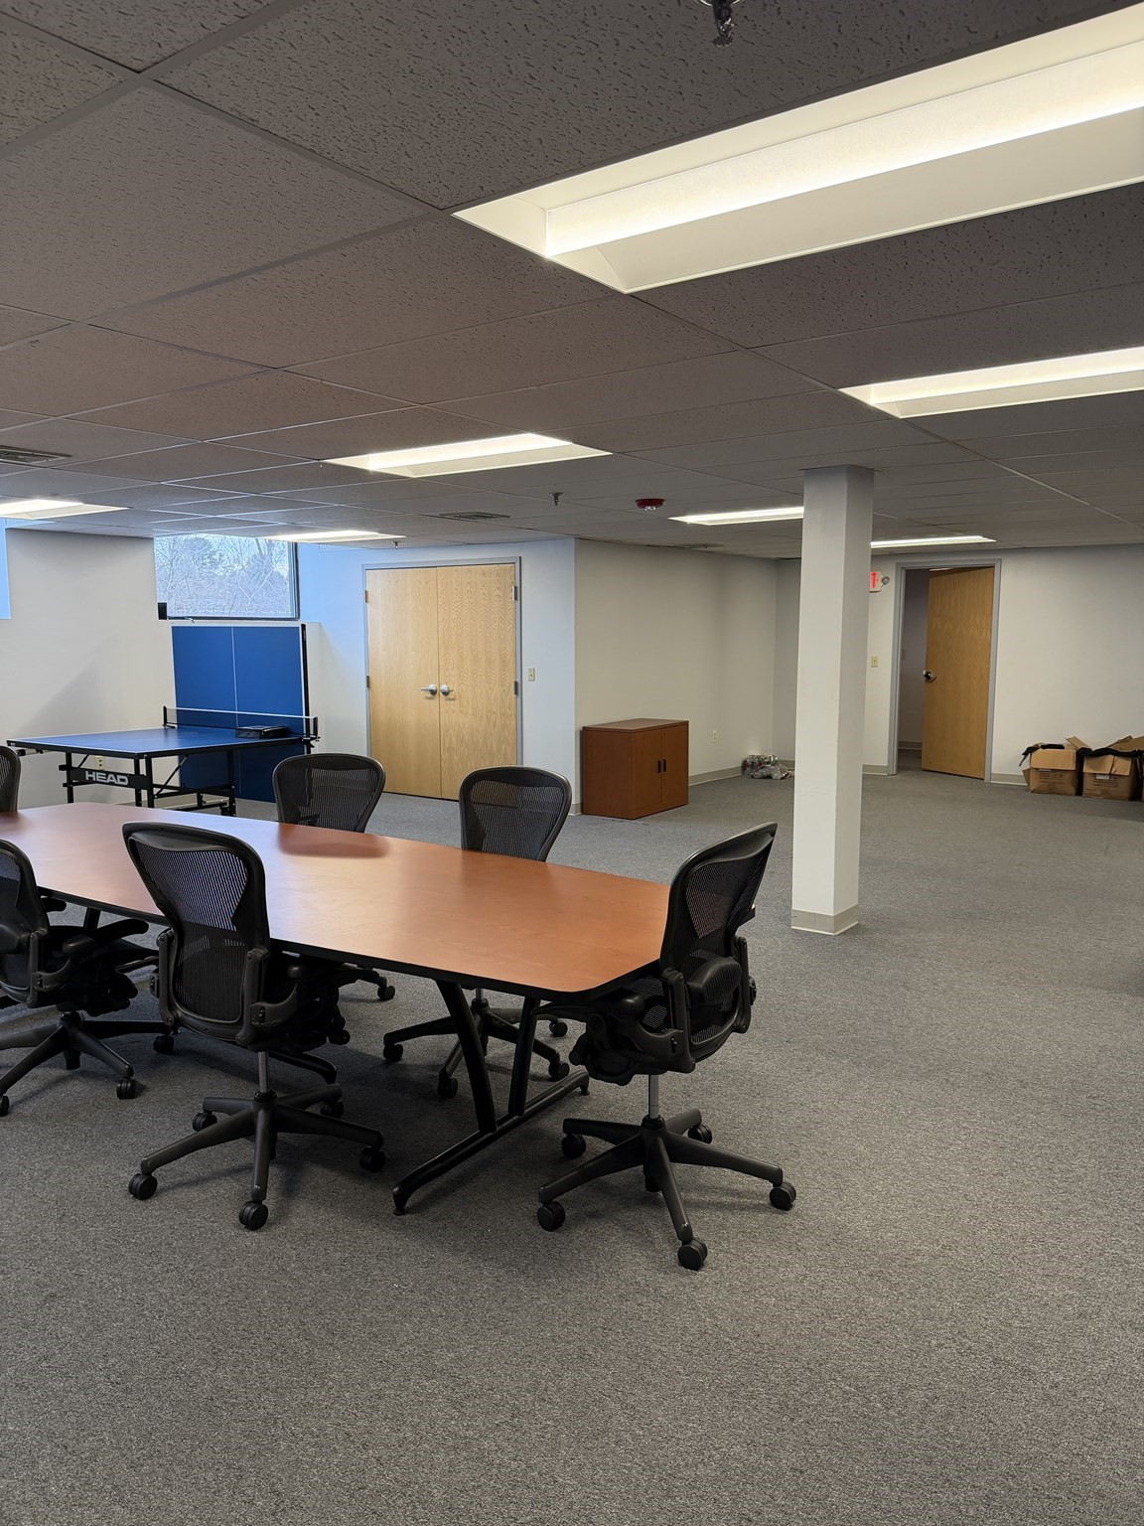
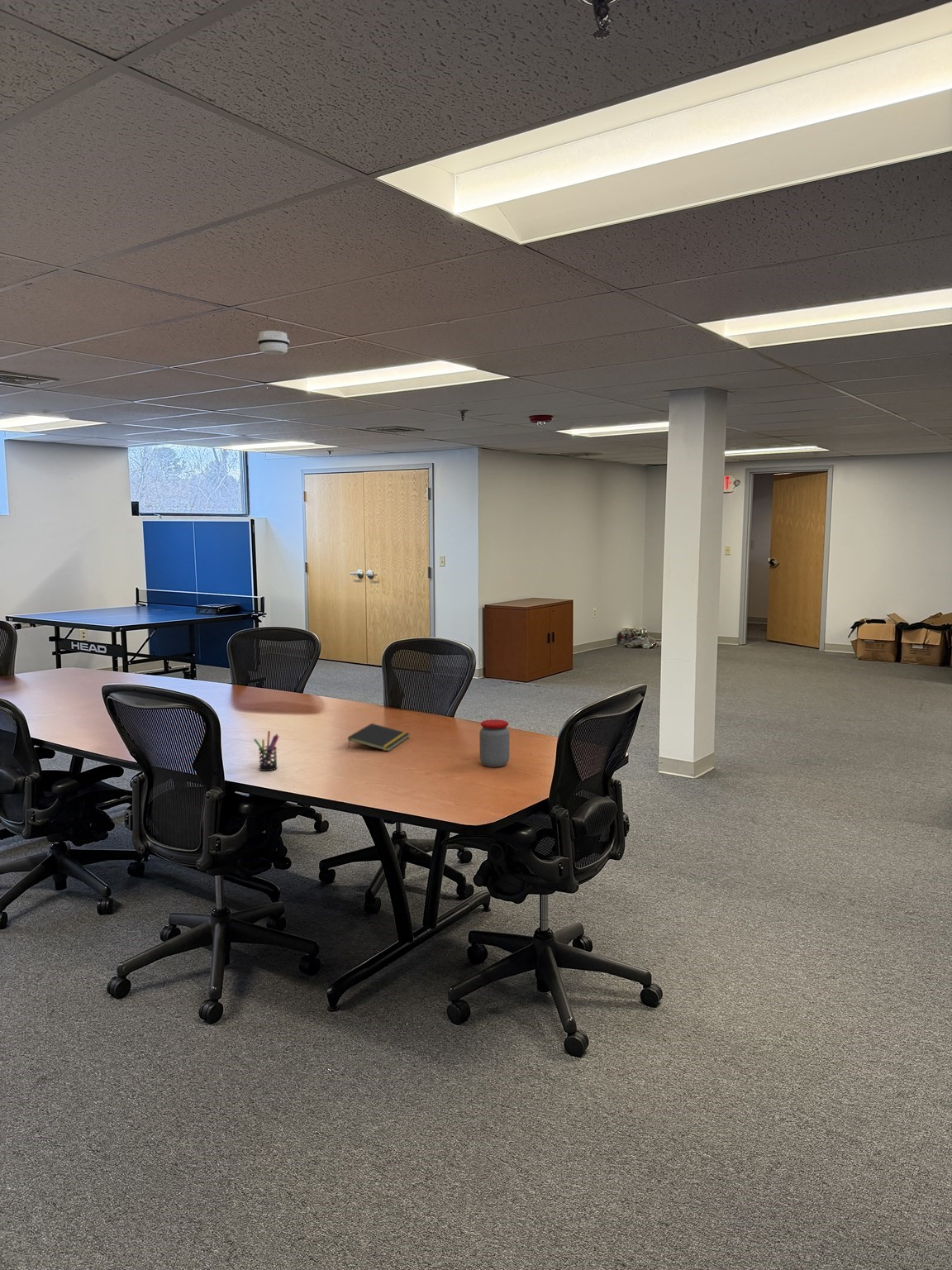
+ pen holder (265, 750)
+ notepad (379, 737)
+ jar (494, 742)
+ smoke detector (274, 342)
